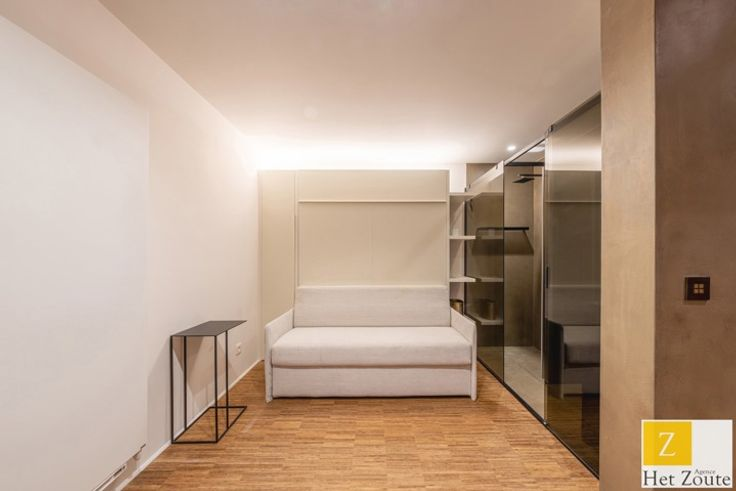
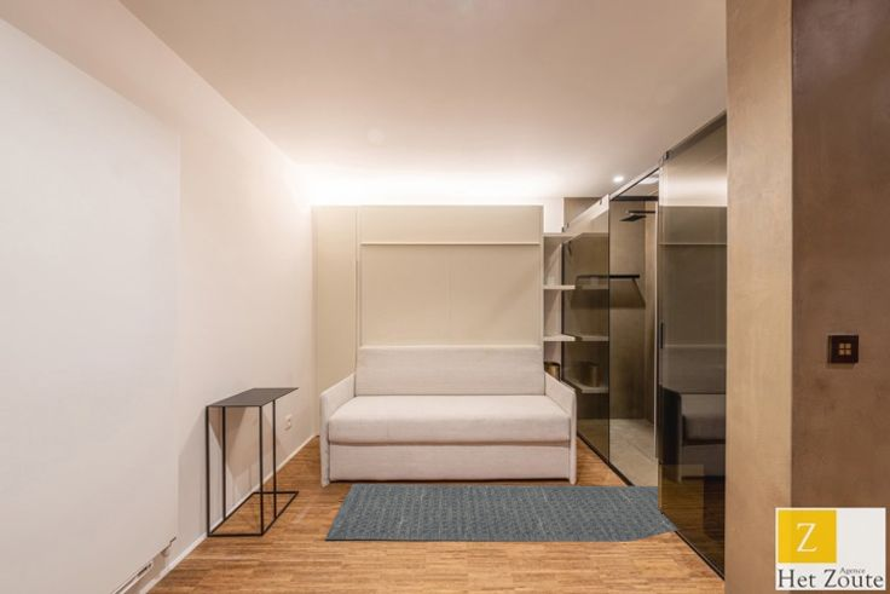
+ rug (527, 509)
